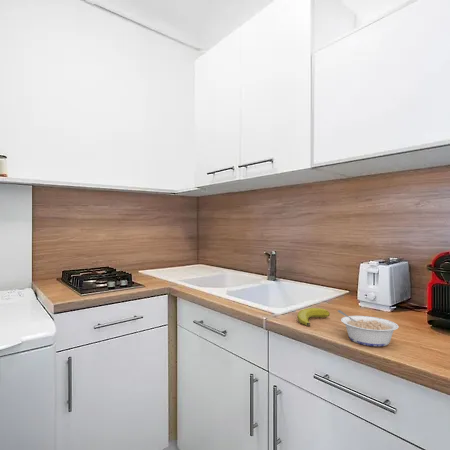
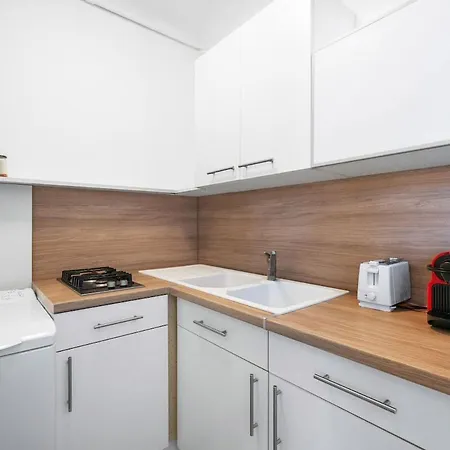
- banana (311, 315)
- legume (366, 329)
